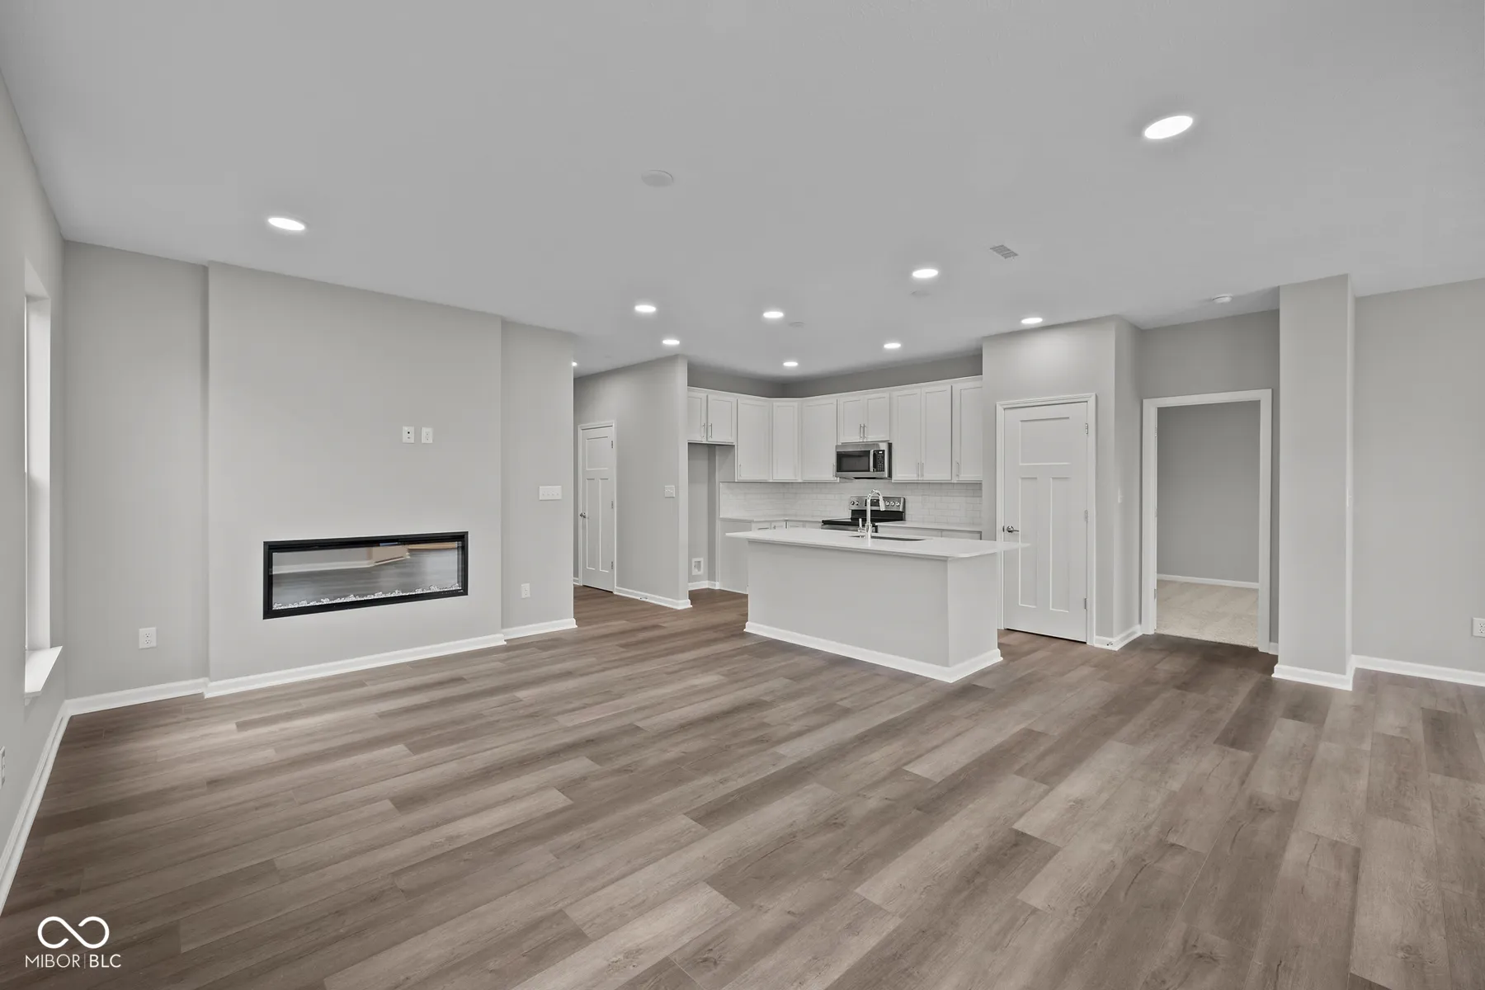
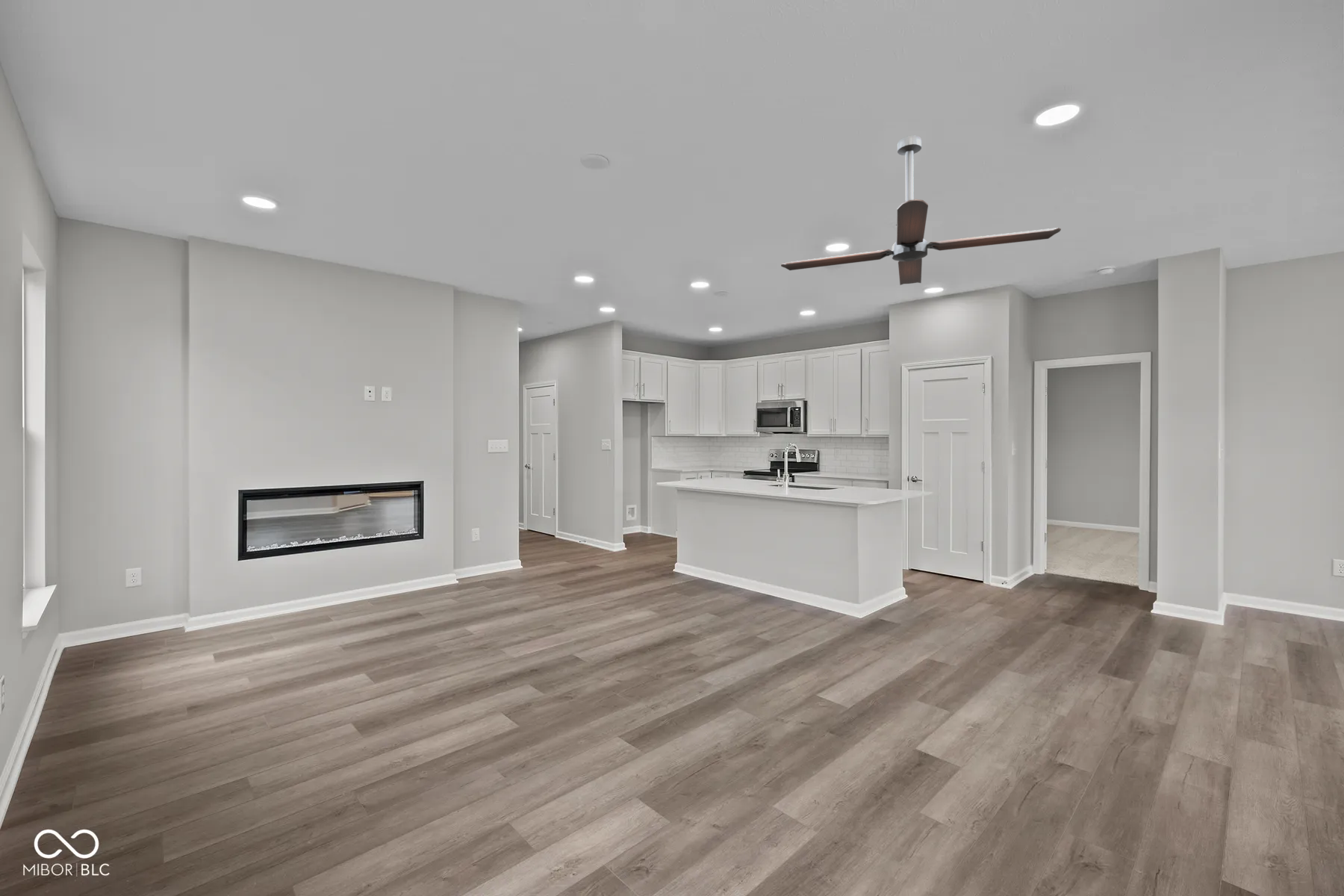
+ ceiling fan (909, 200)
